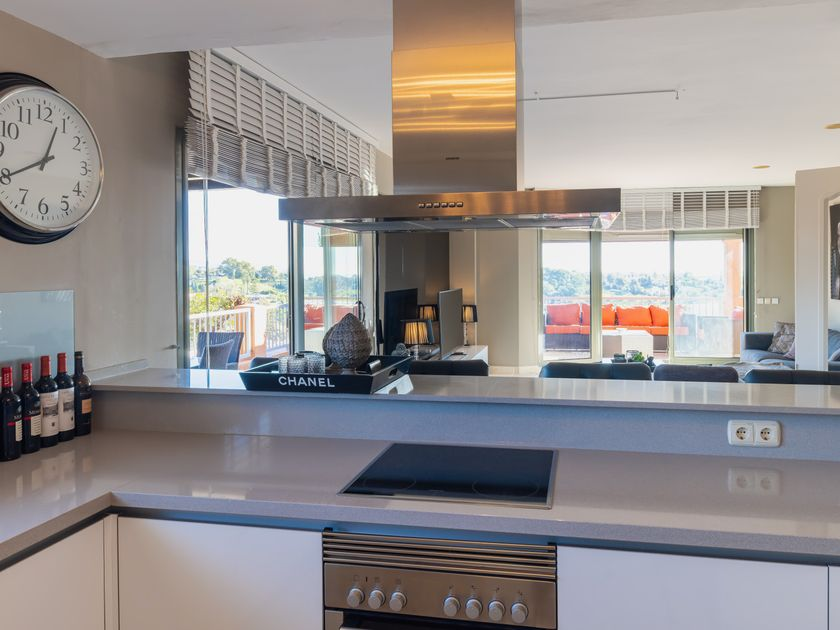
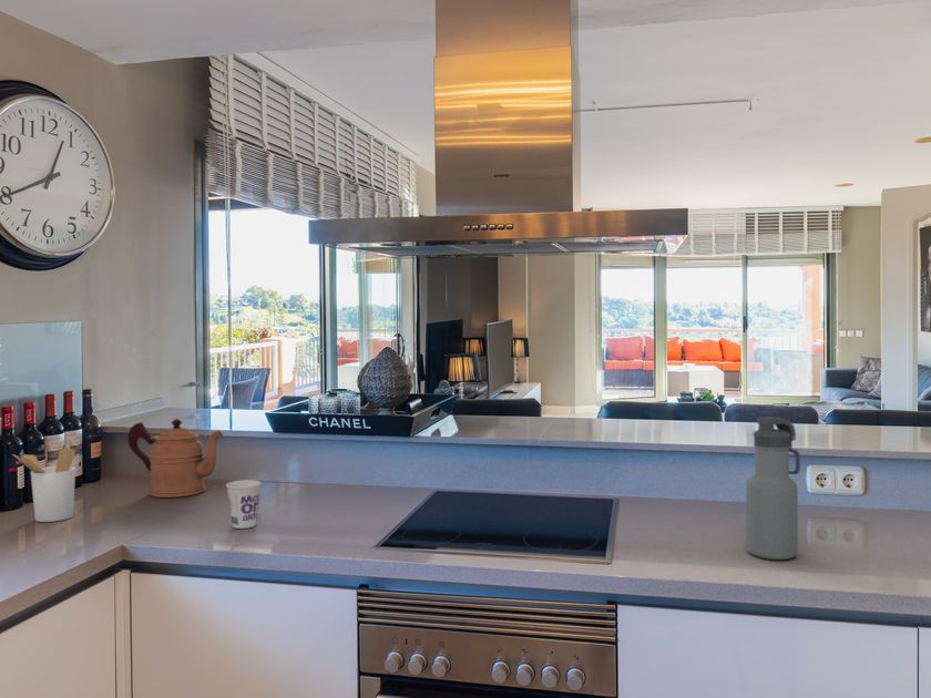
+ cup (244, 504)
+ utensil holder (43, 483)
+ water bottle (771, 485)
+ coffeepot (175, 454)
